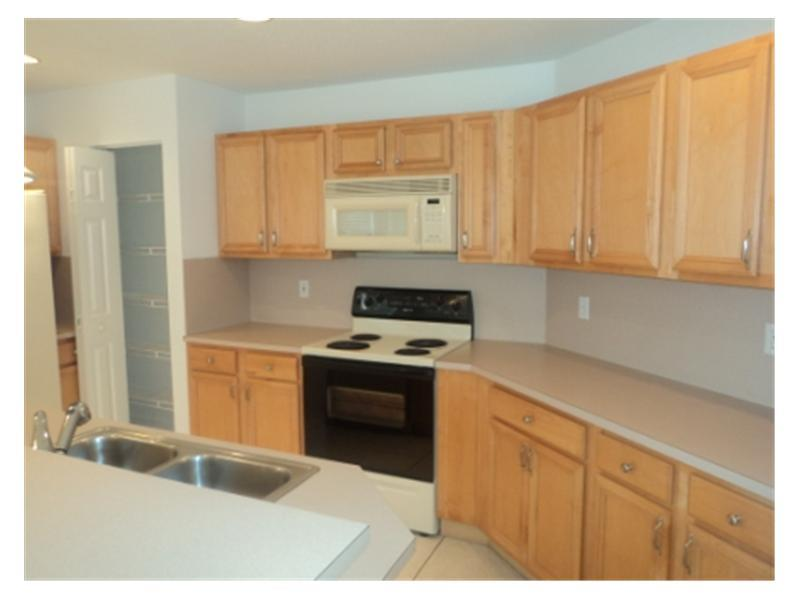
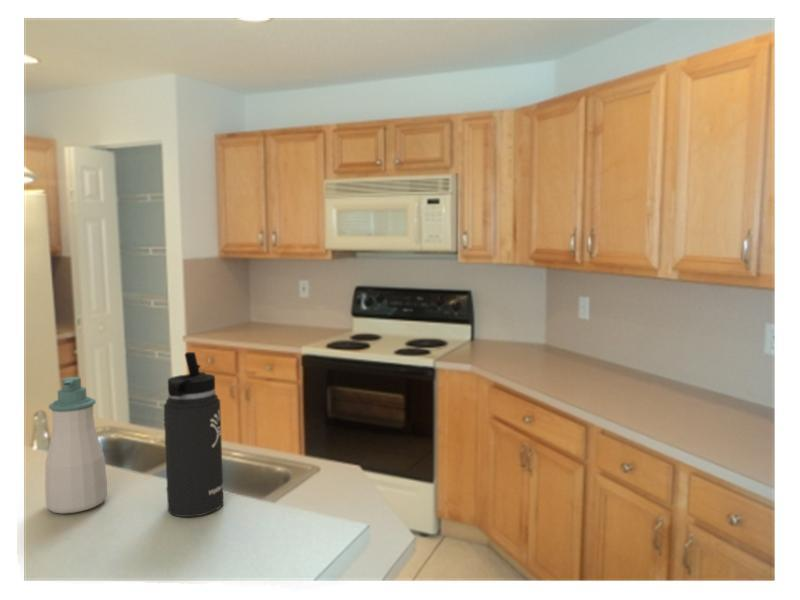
+ soap bottle (74, 441)
+ thermos bottle (190, 431)
